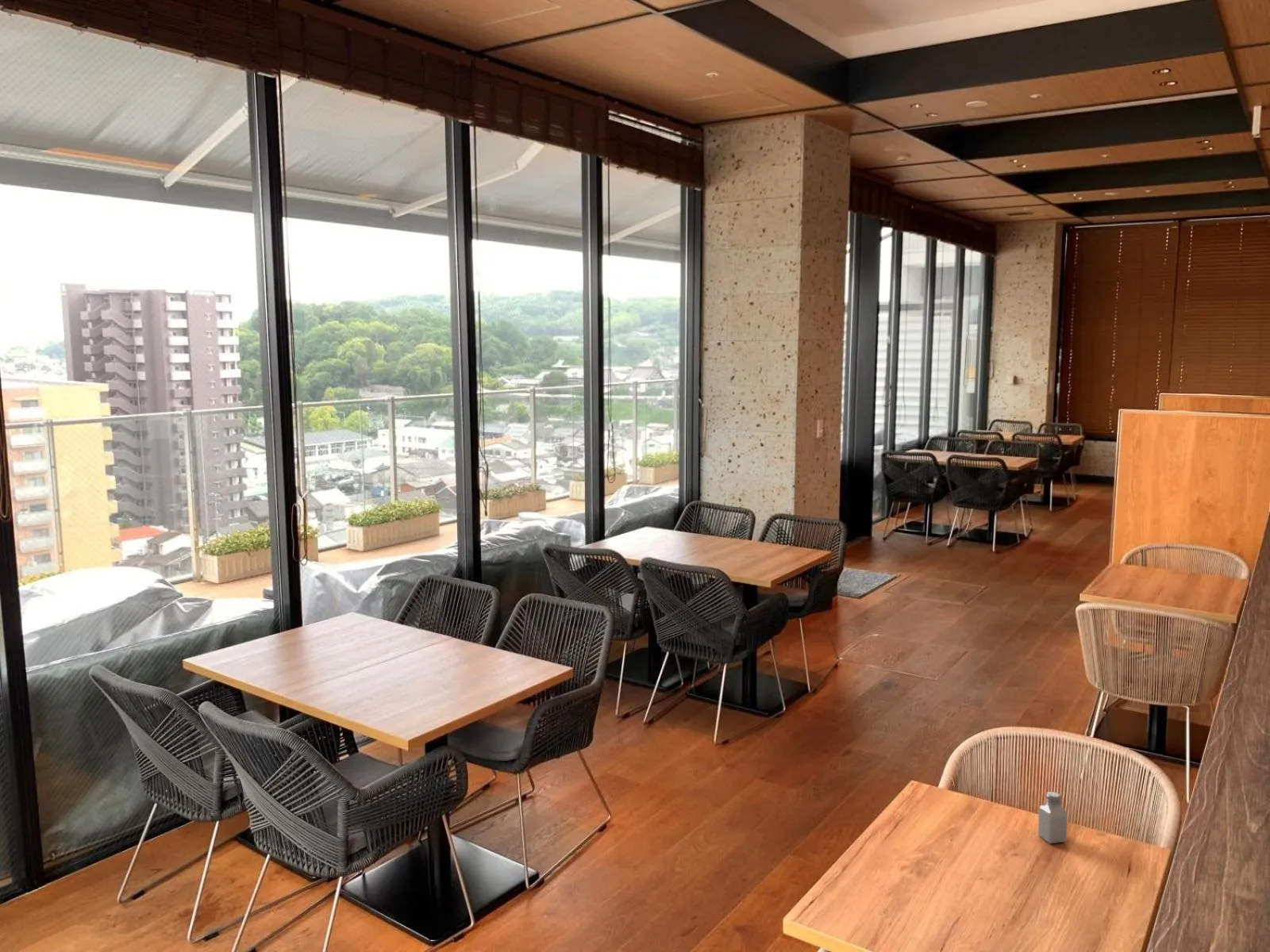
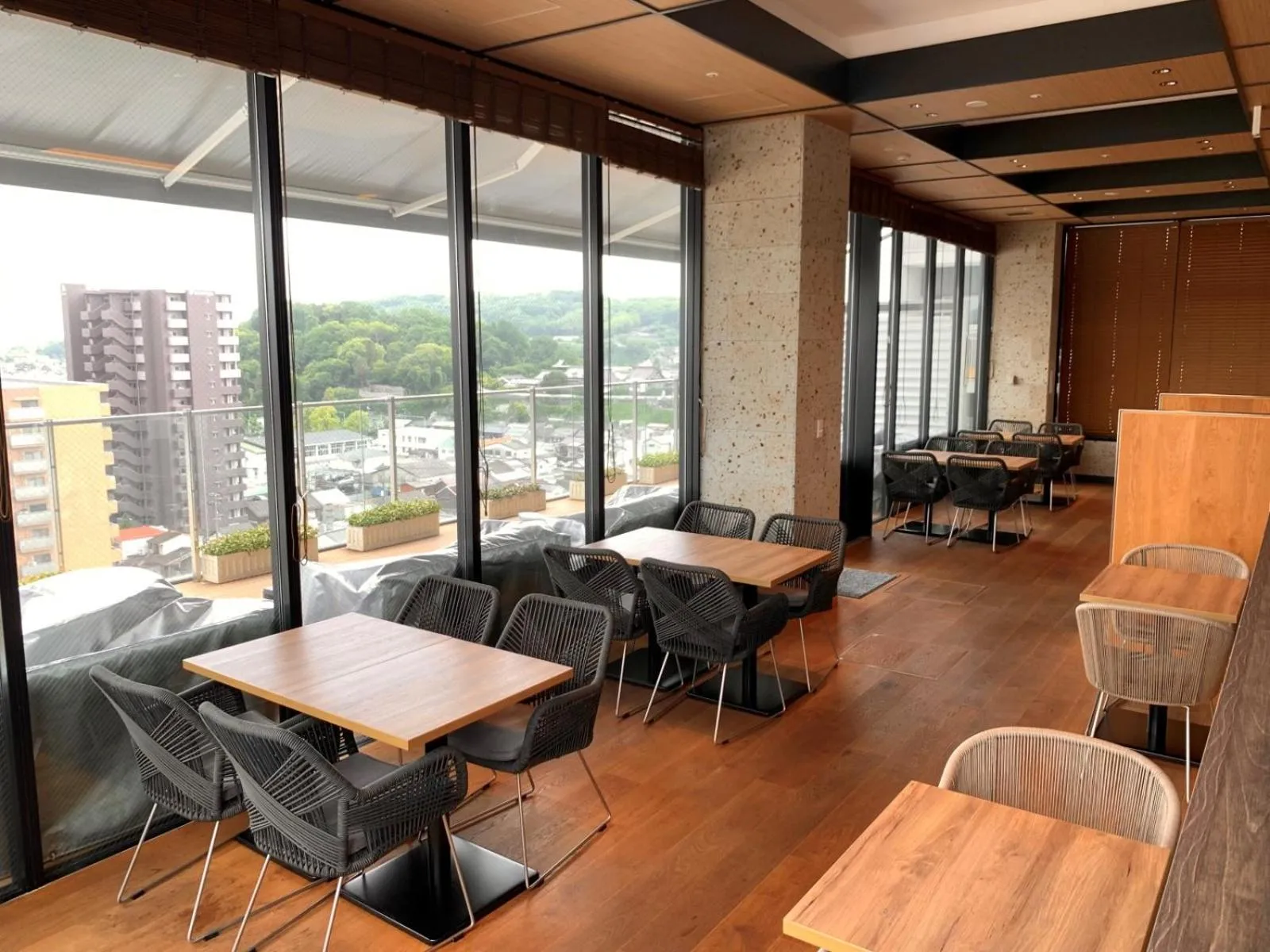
- saltshaker (1053, 816)
